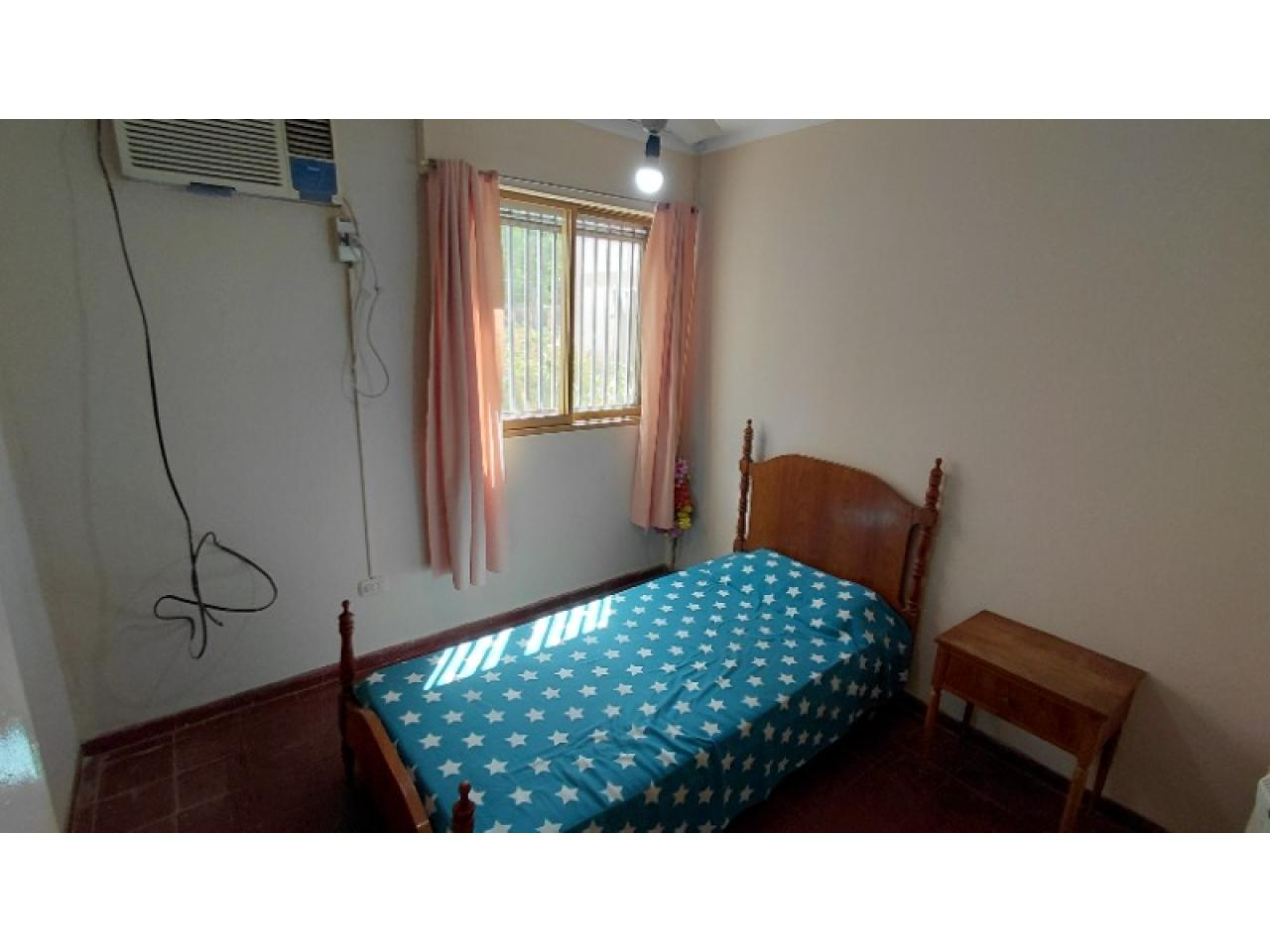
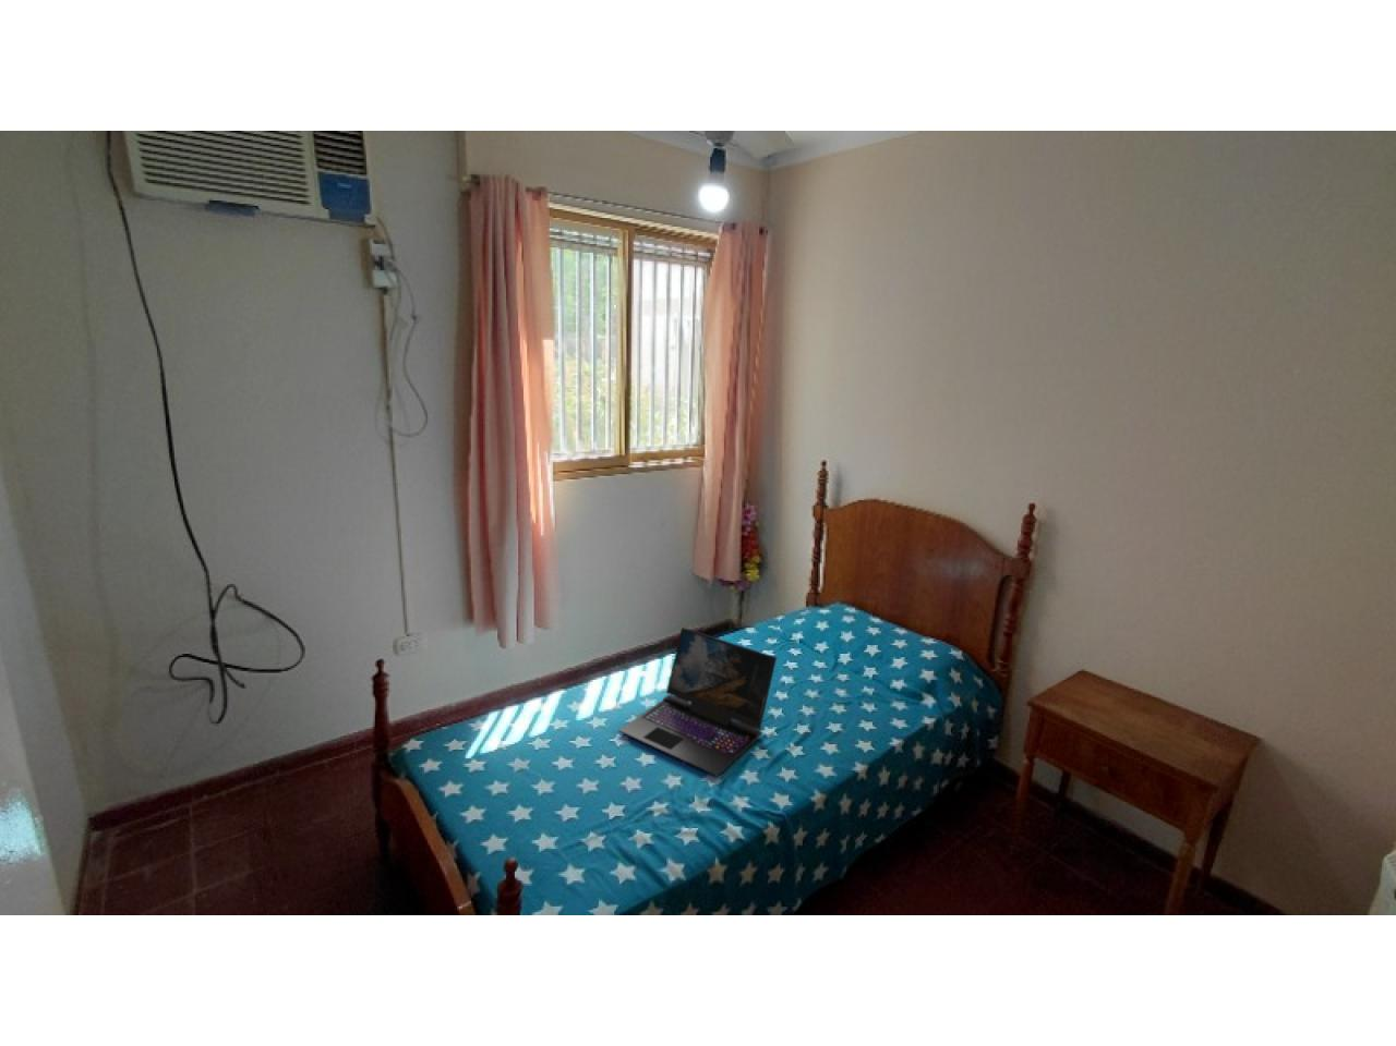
+ laptop (698, 696)
